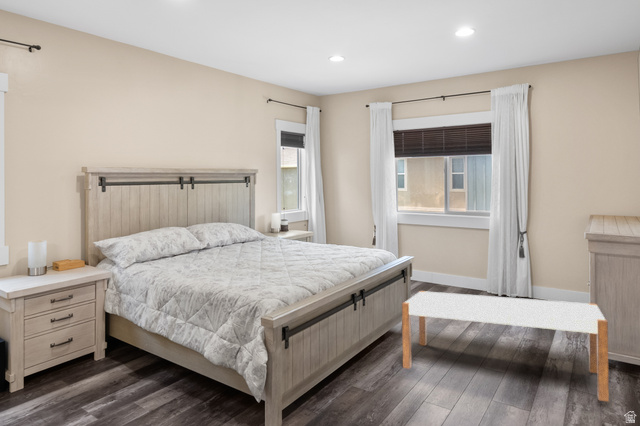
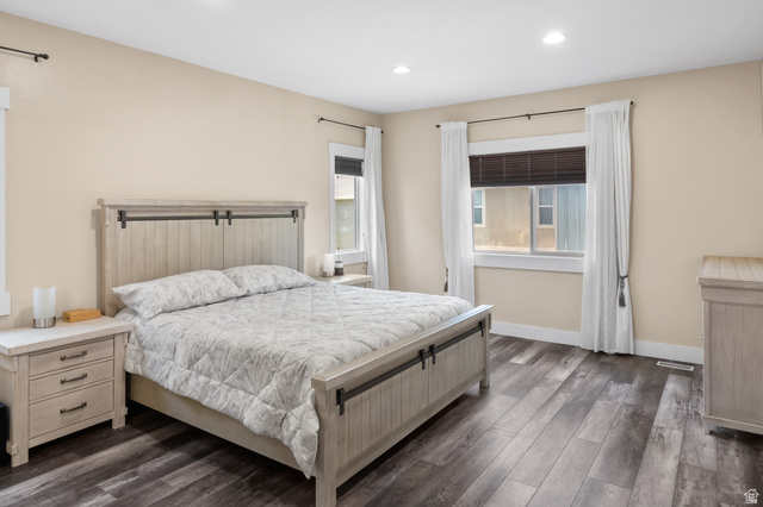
- bench (497, 323)
